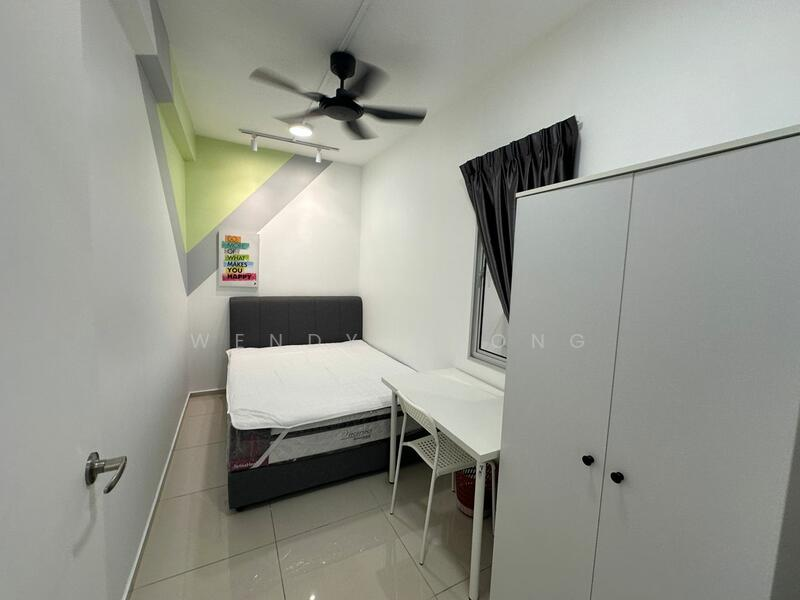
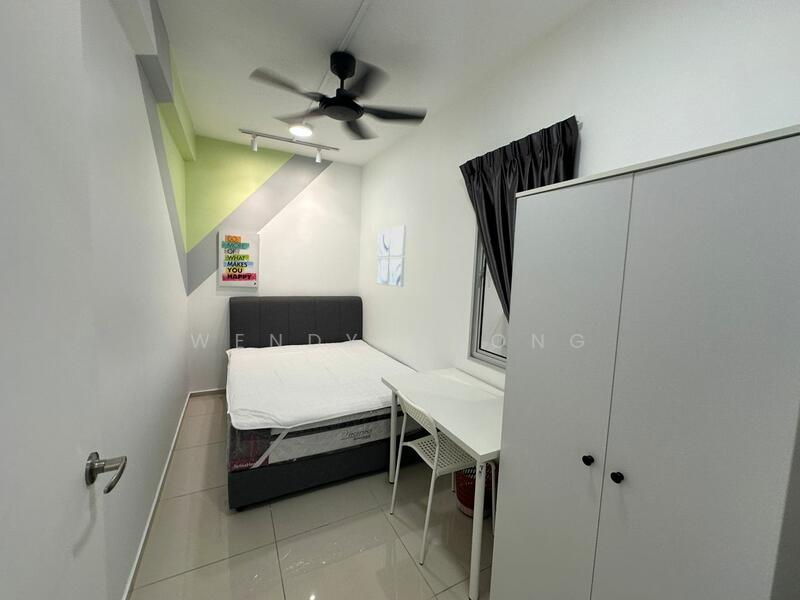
+ wall art (390, 256)
